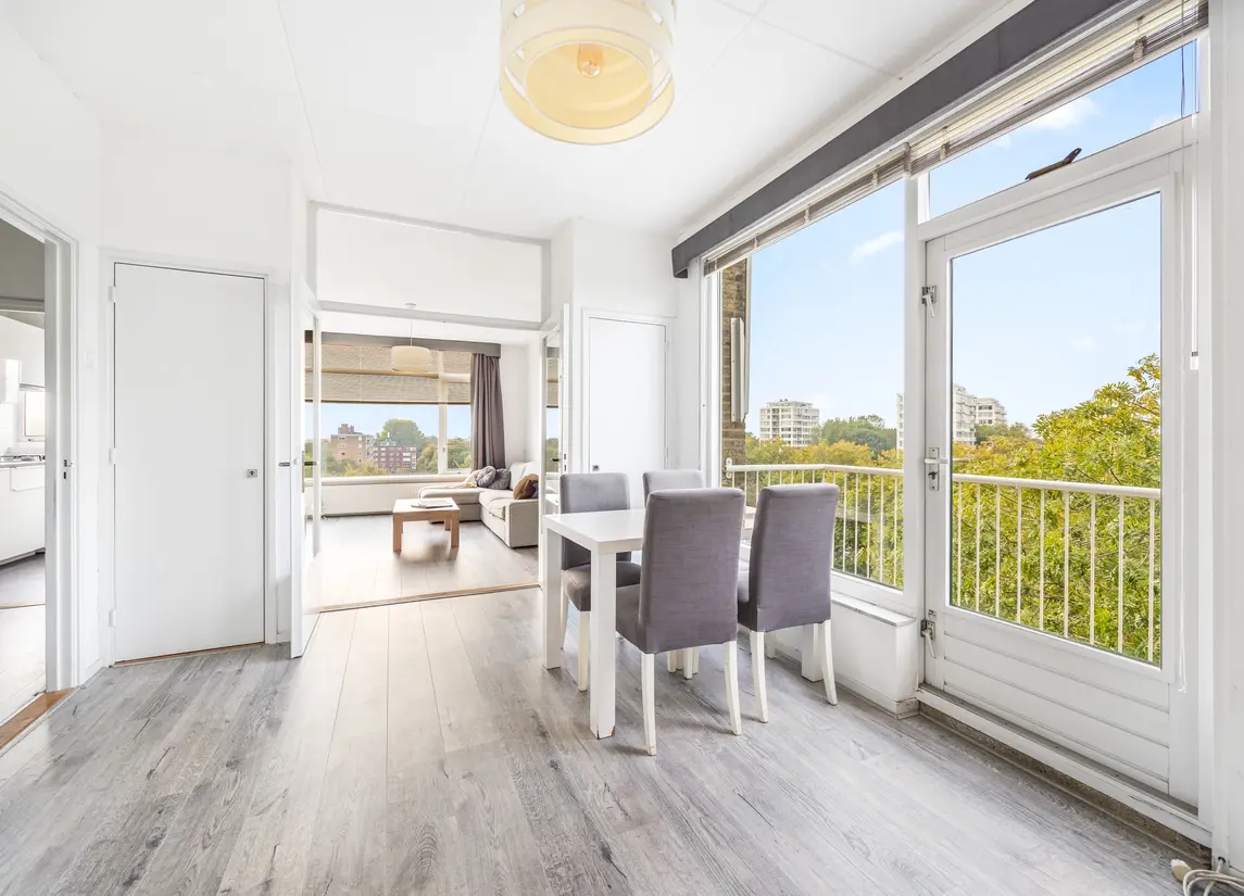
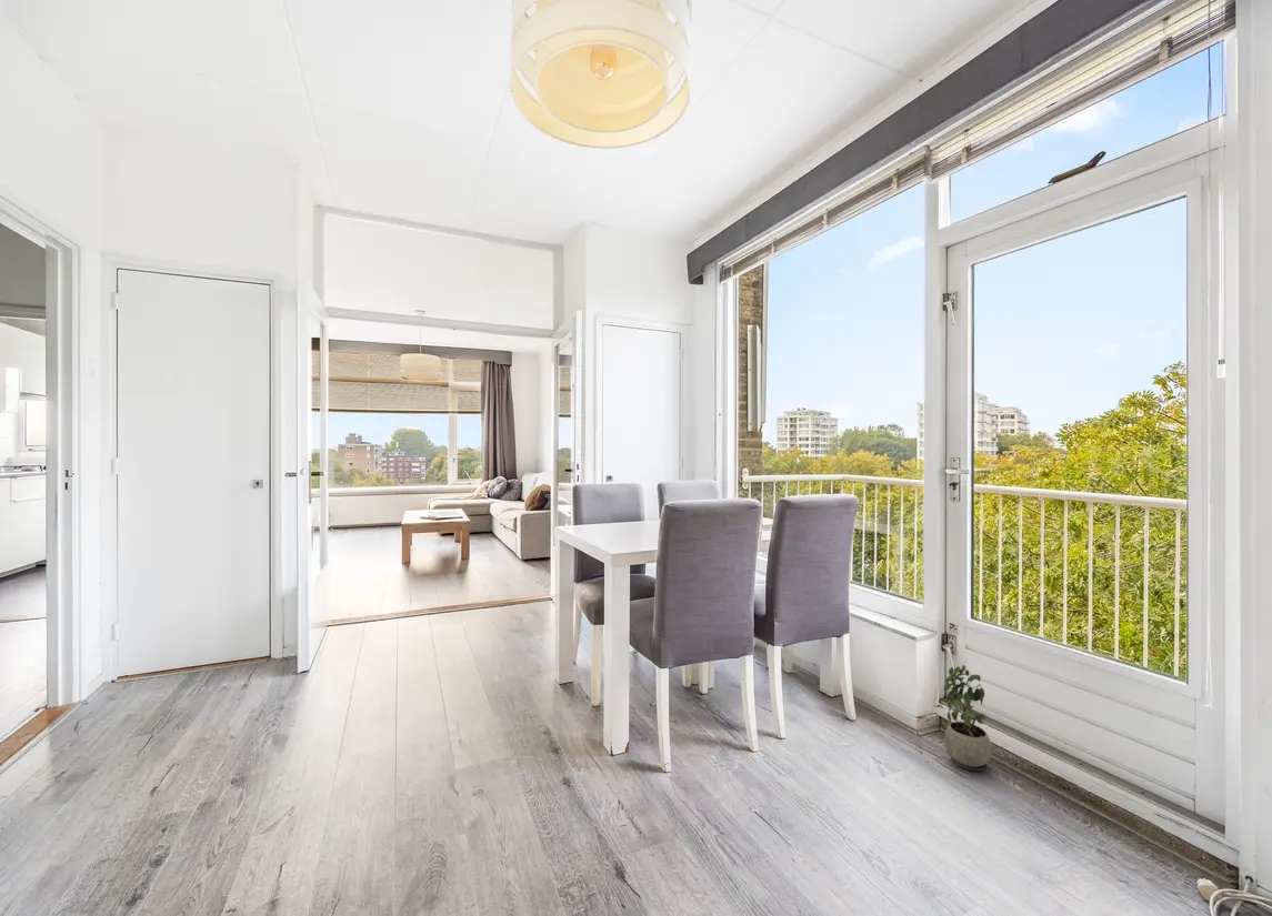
+ potted plant (968, 718)
